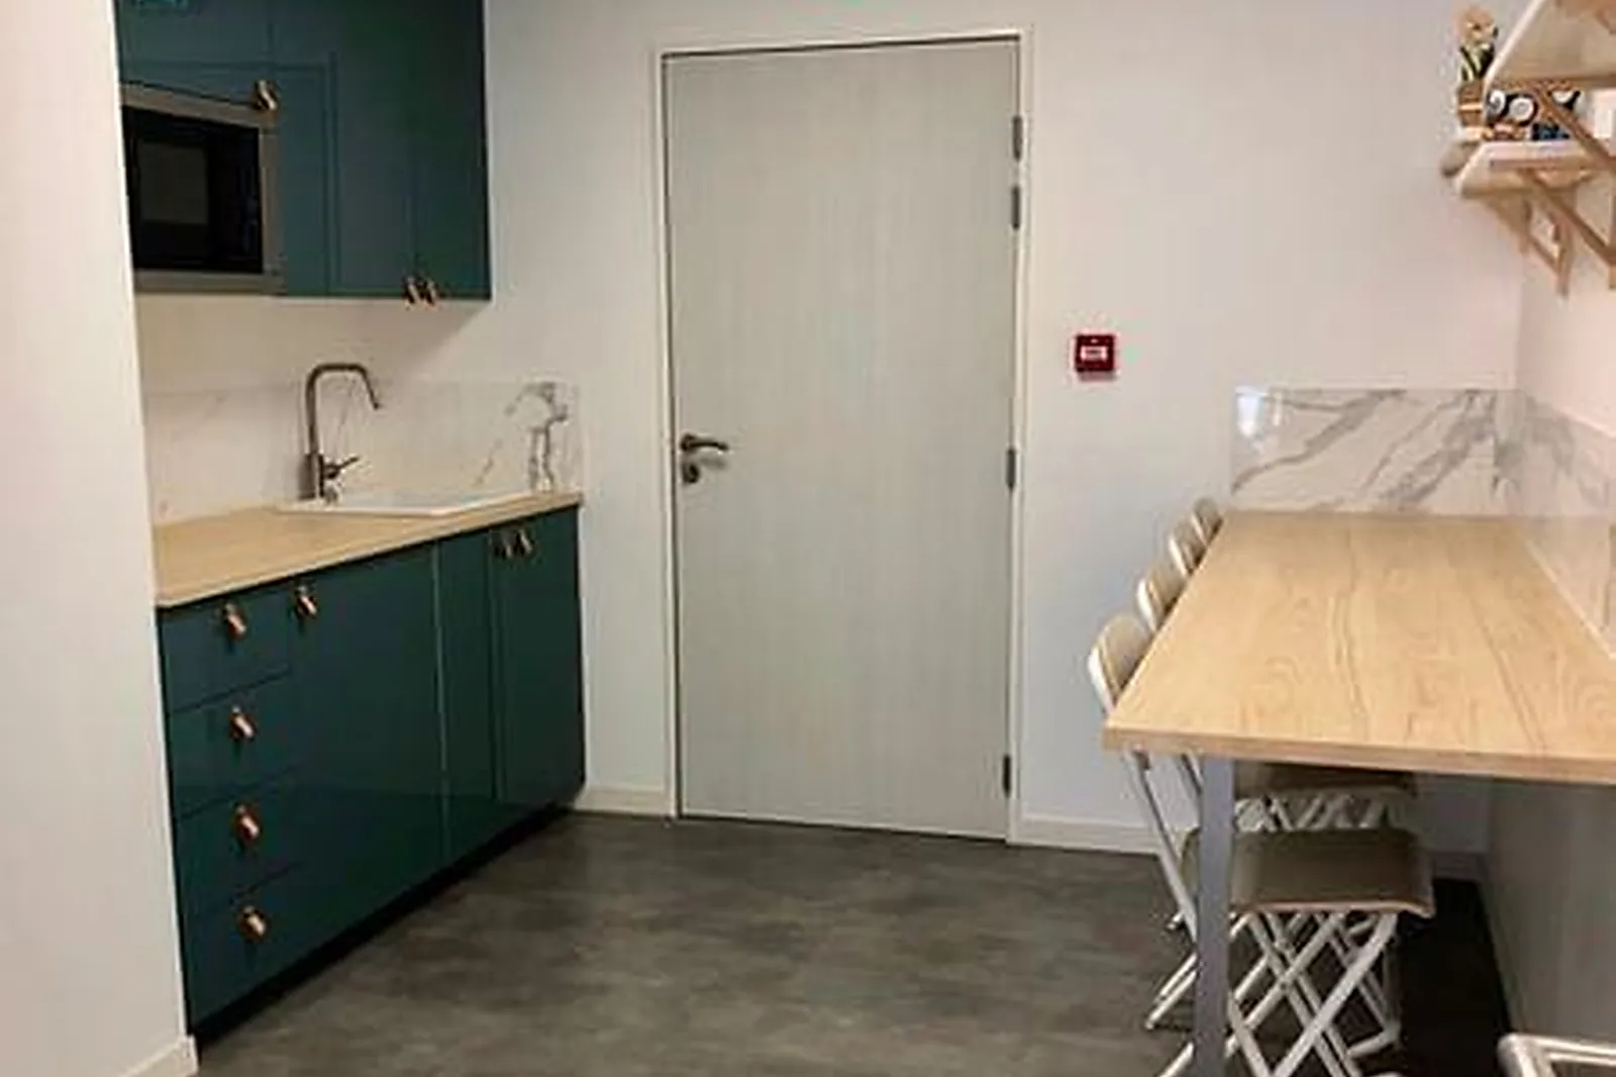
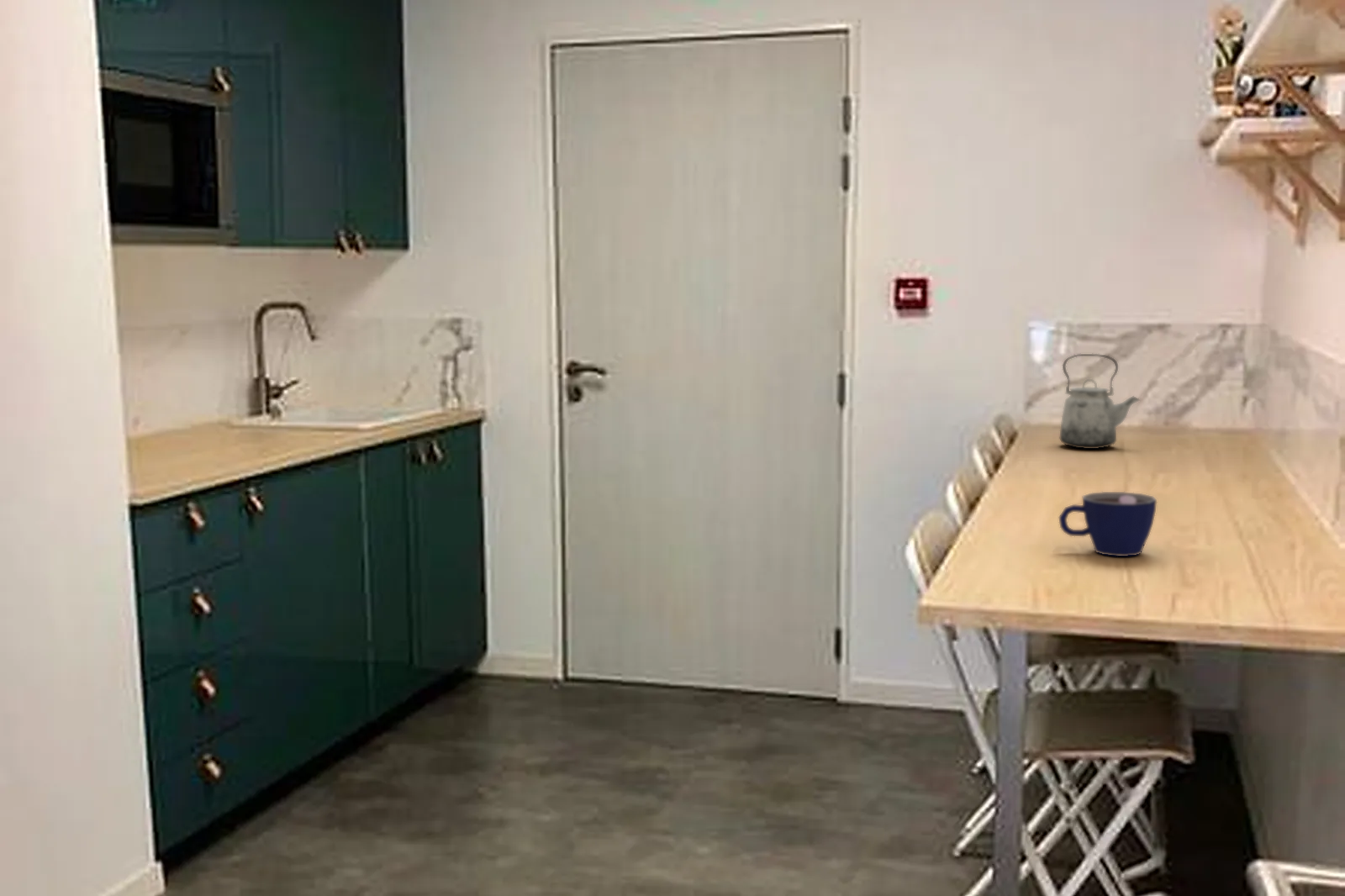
+ kettle (1100, 401)
+ cup (1105, 524)
